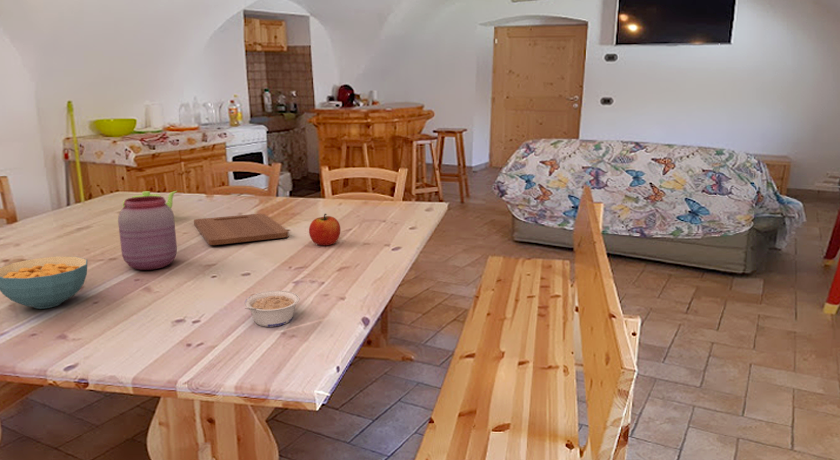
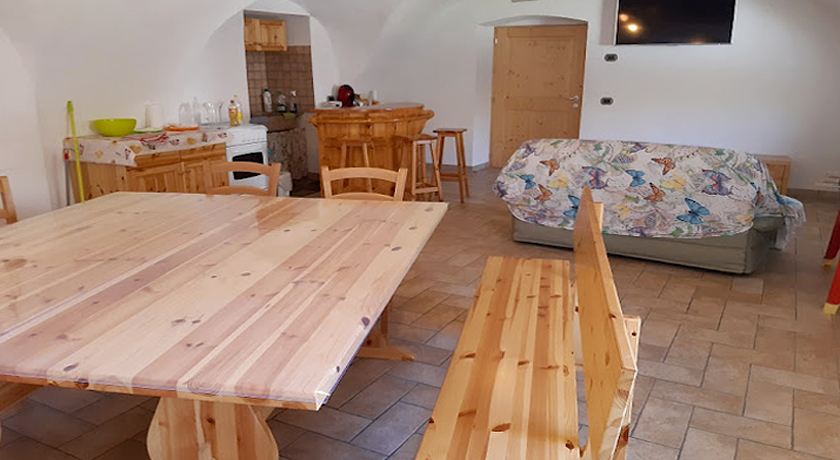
- legume (272, 308)
- cereal bowl (44, 285)
- apple (324, 229)
- jar (148, 232)
- cutting board (239, 227)
- teapot (151, 195)
